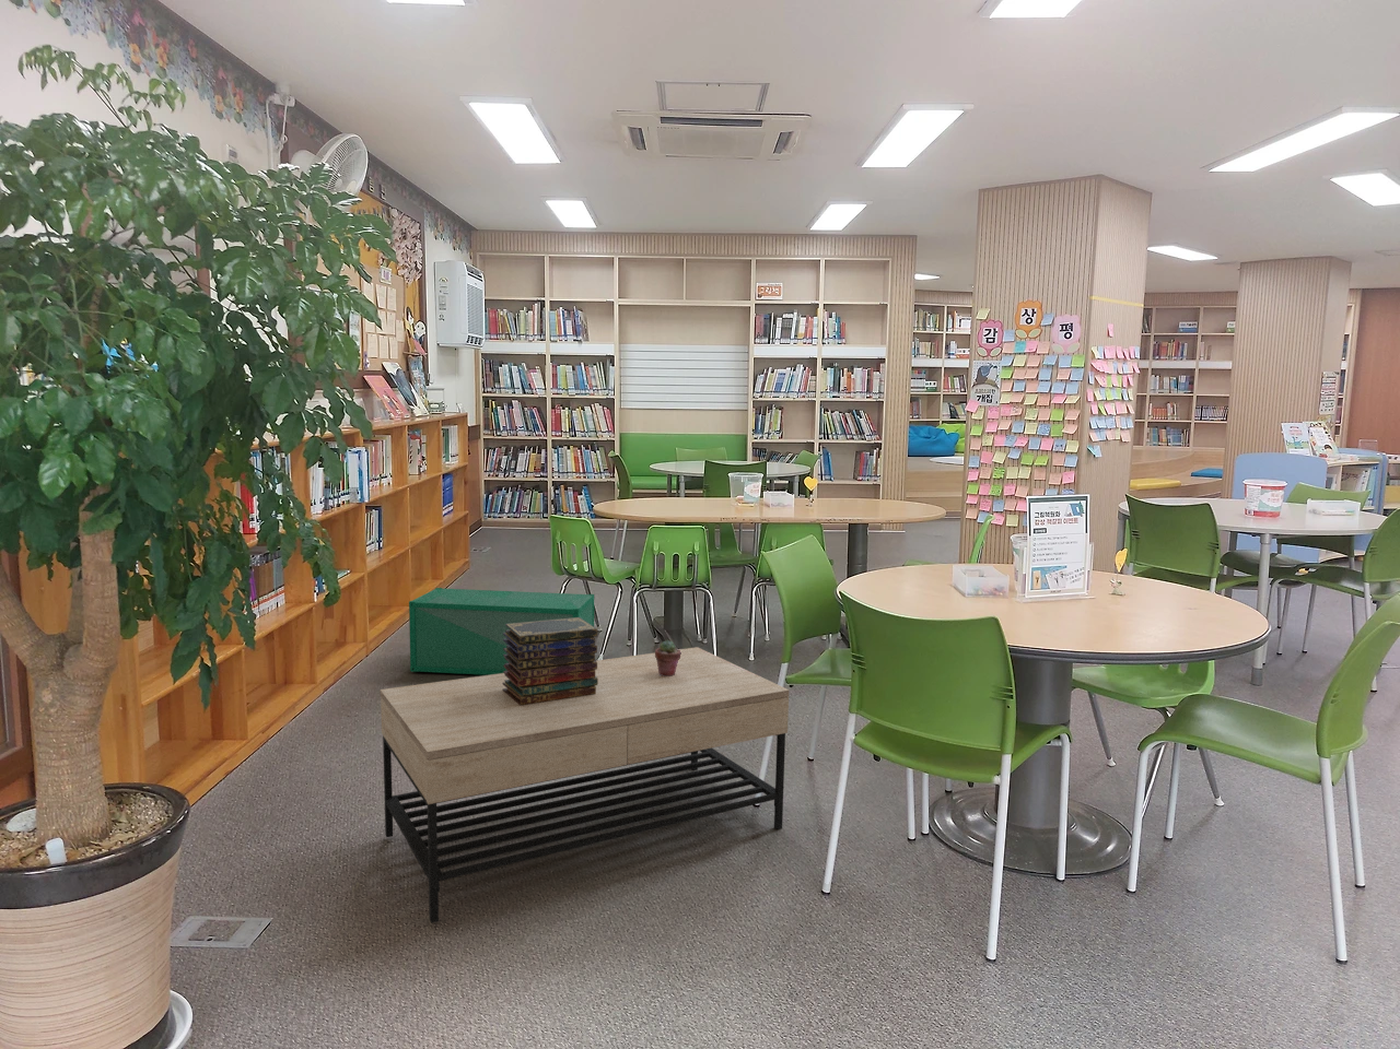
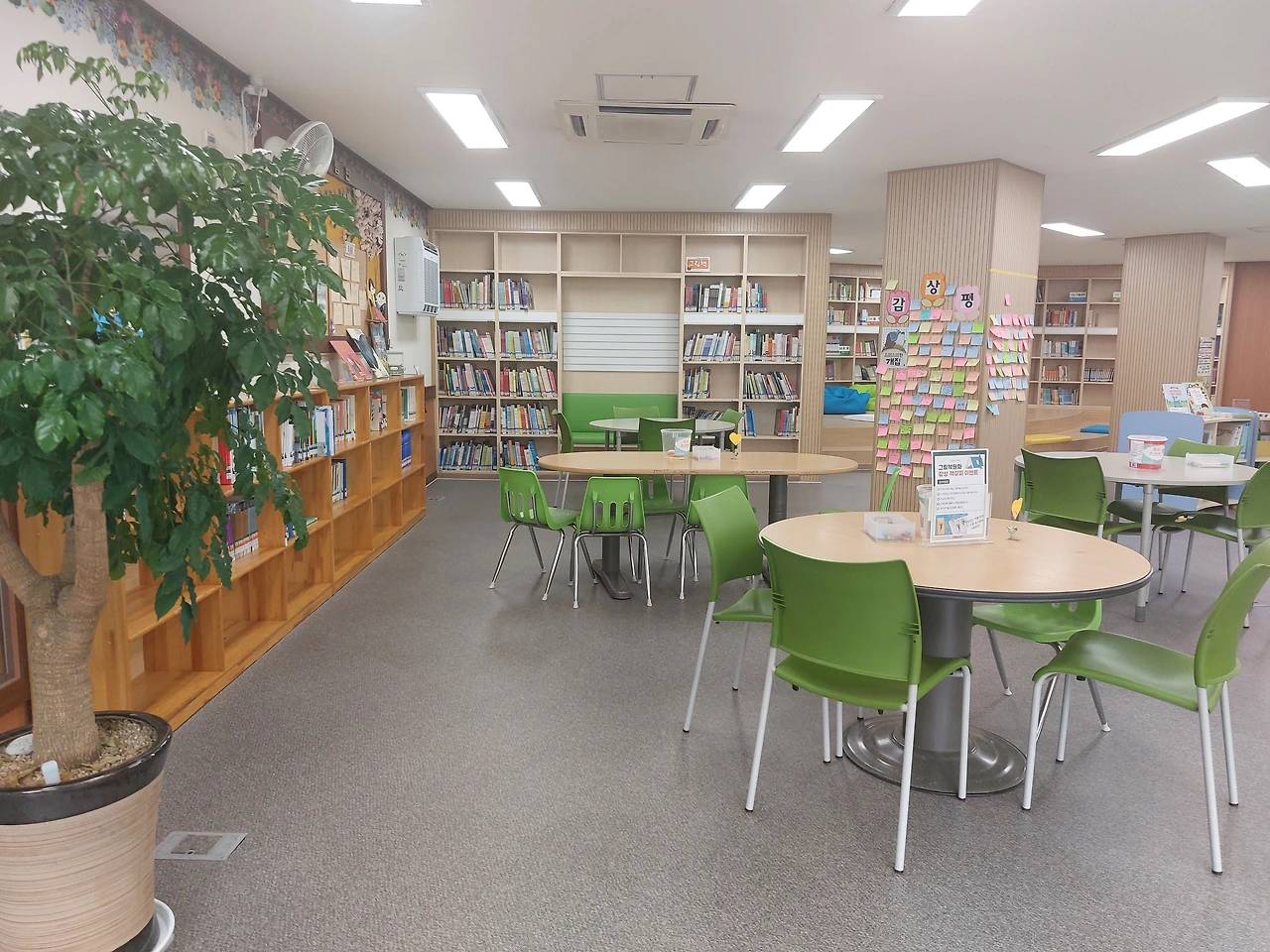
- coffee table (586, 761)
- book stack (550, 658)
- storage bin (504, 631)
- potted succulent (667, 657)
